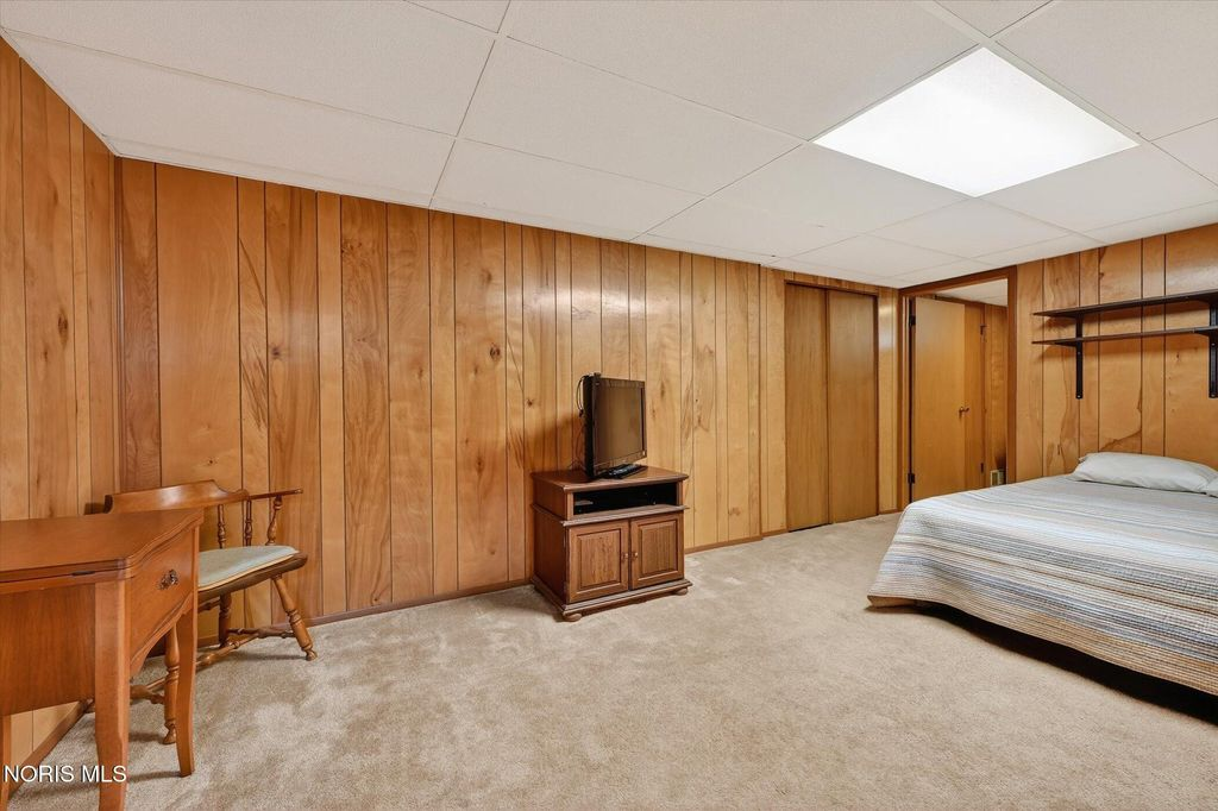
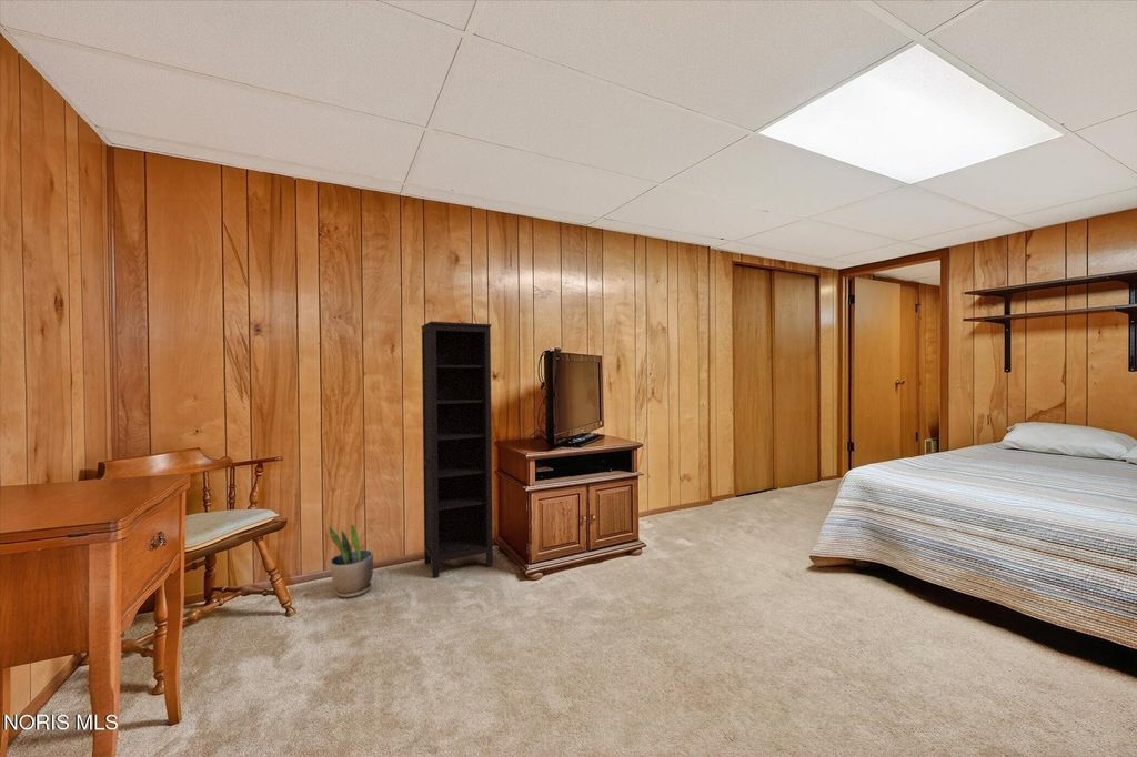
+ bookcase (456, 444)
+ potted plant (352, 555)
